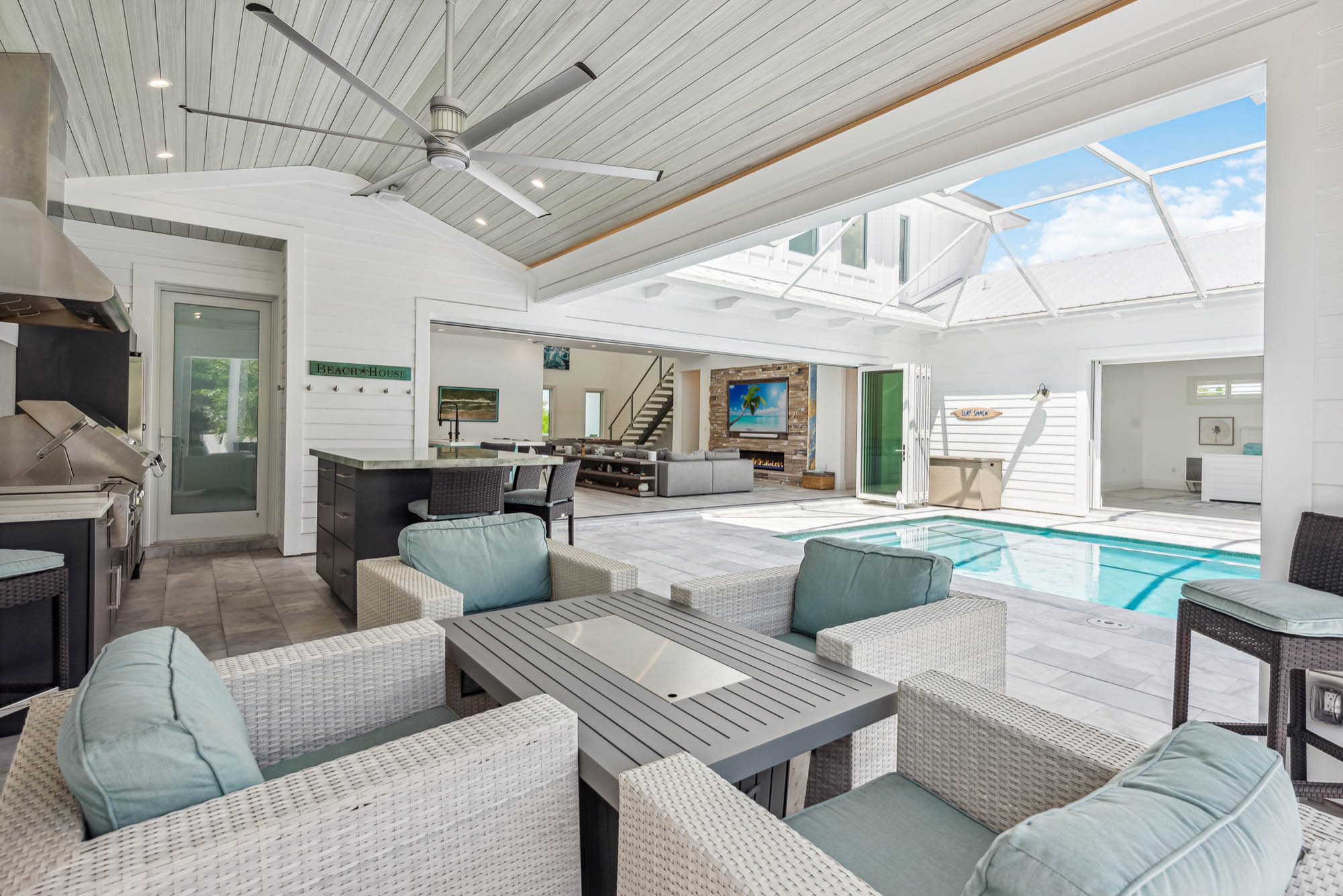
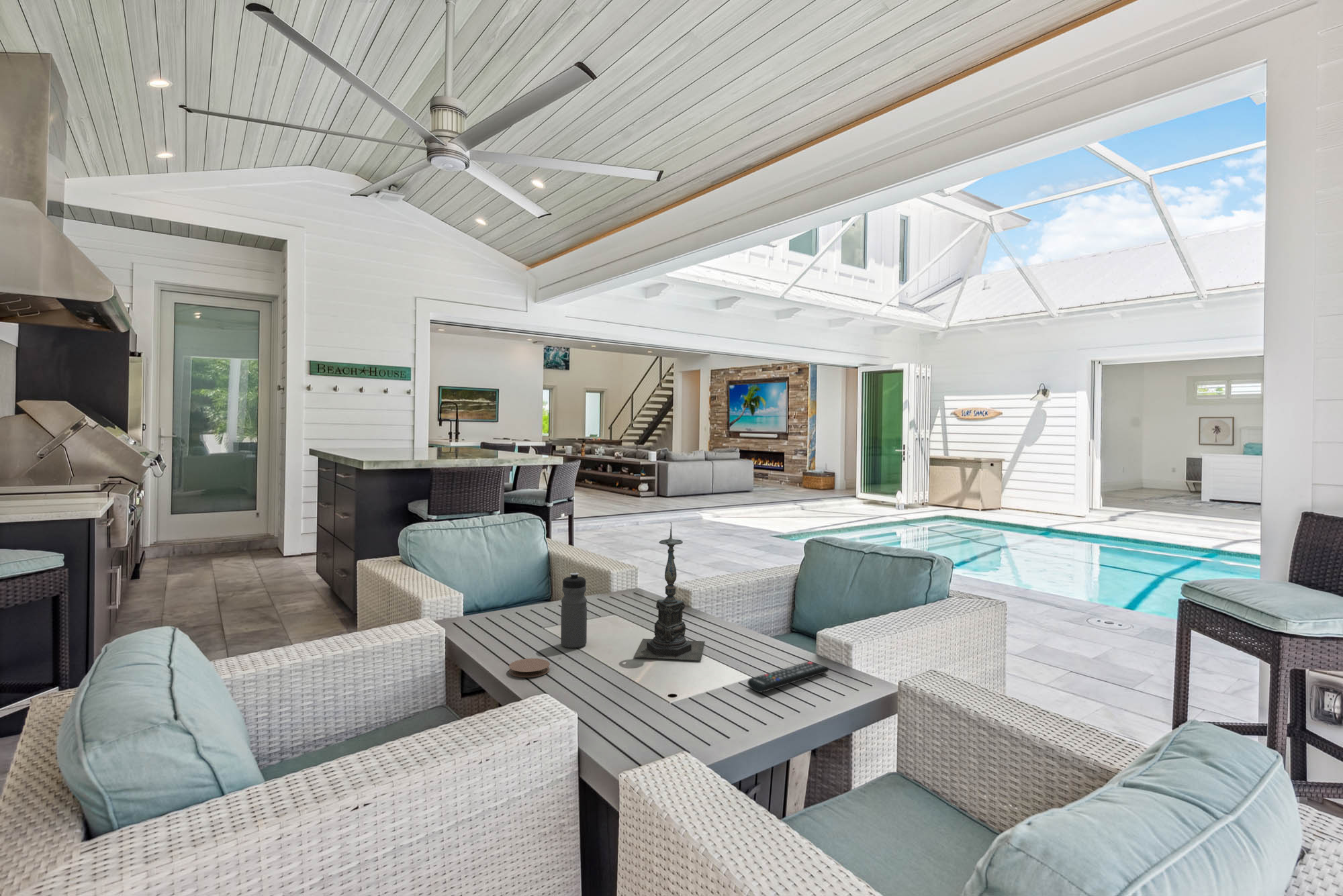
+ coaster (529, 667)
+ water bottle (573, 608)
+ remote control (789, 676)
+ candle holder (671, 585)
